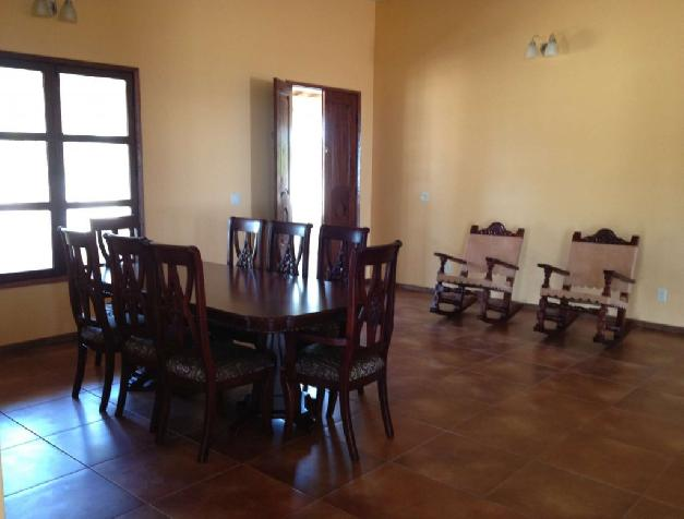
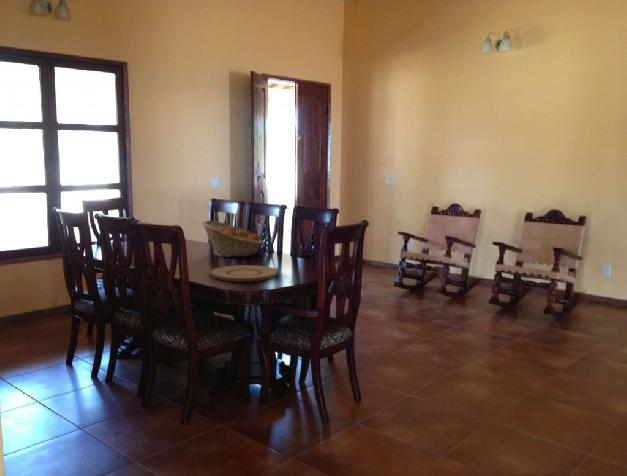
+ plate (244, 273)
+ fruit basket (232, 237)
